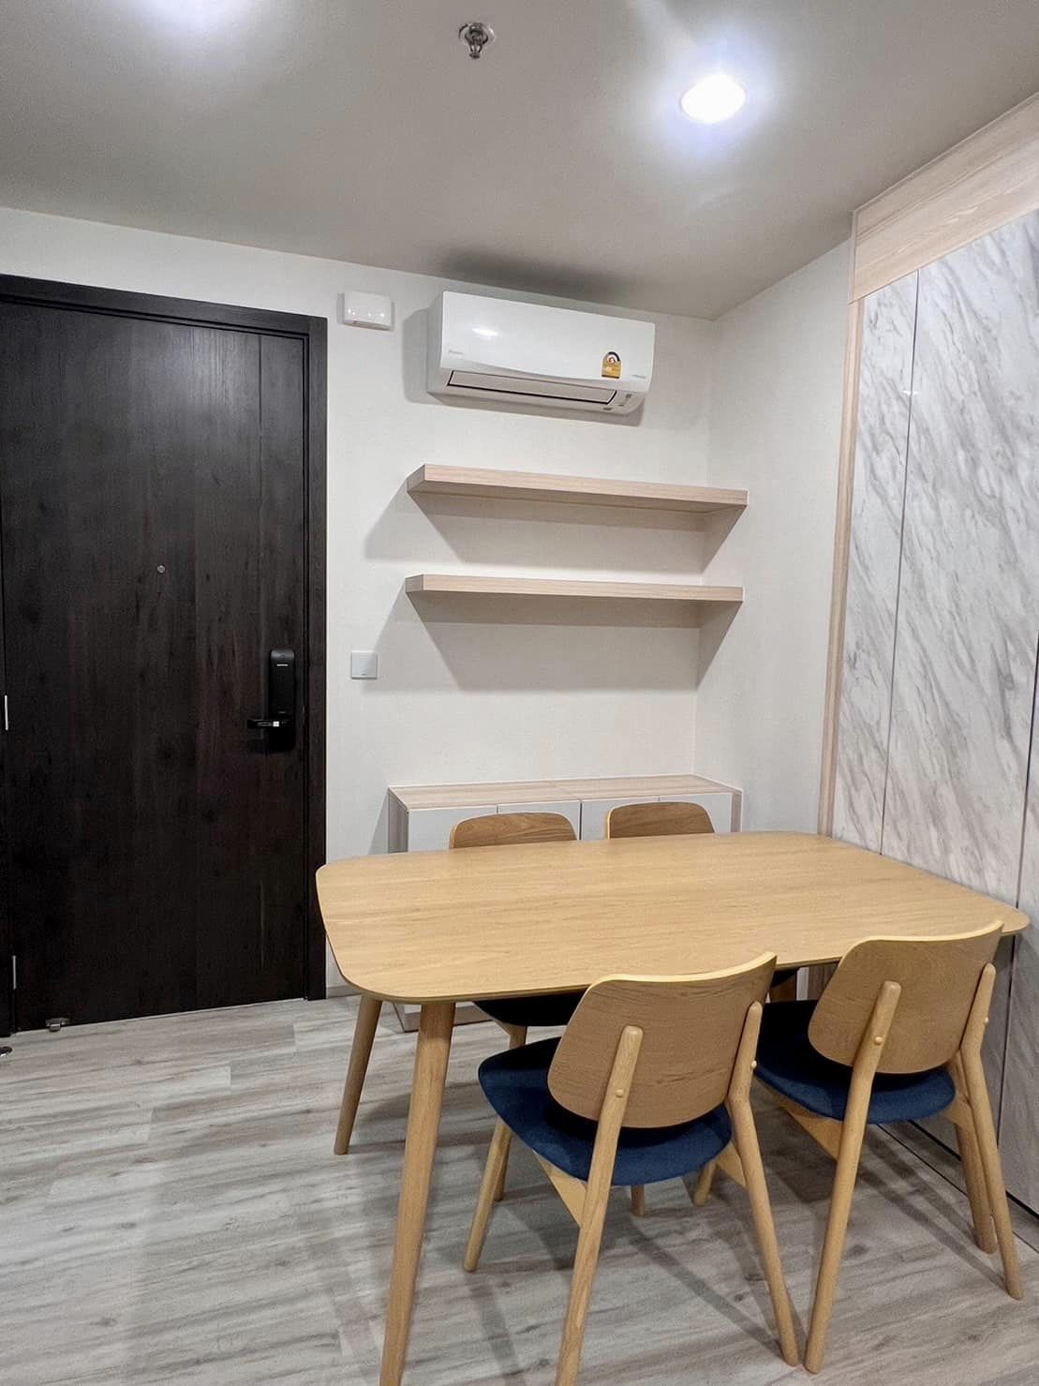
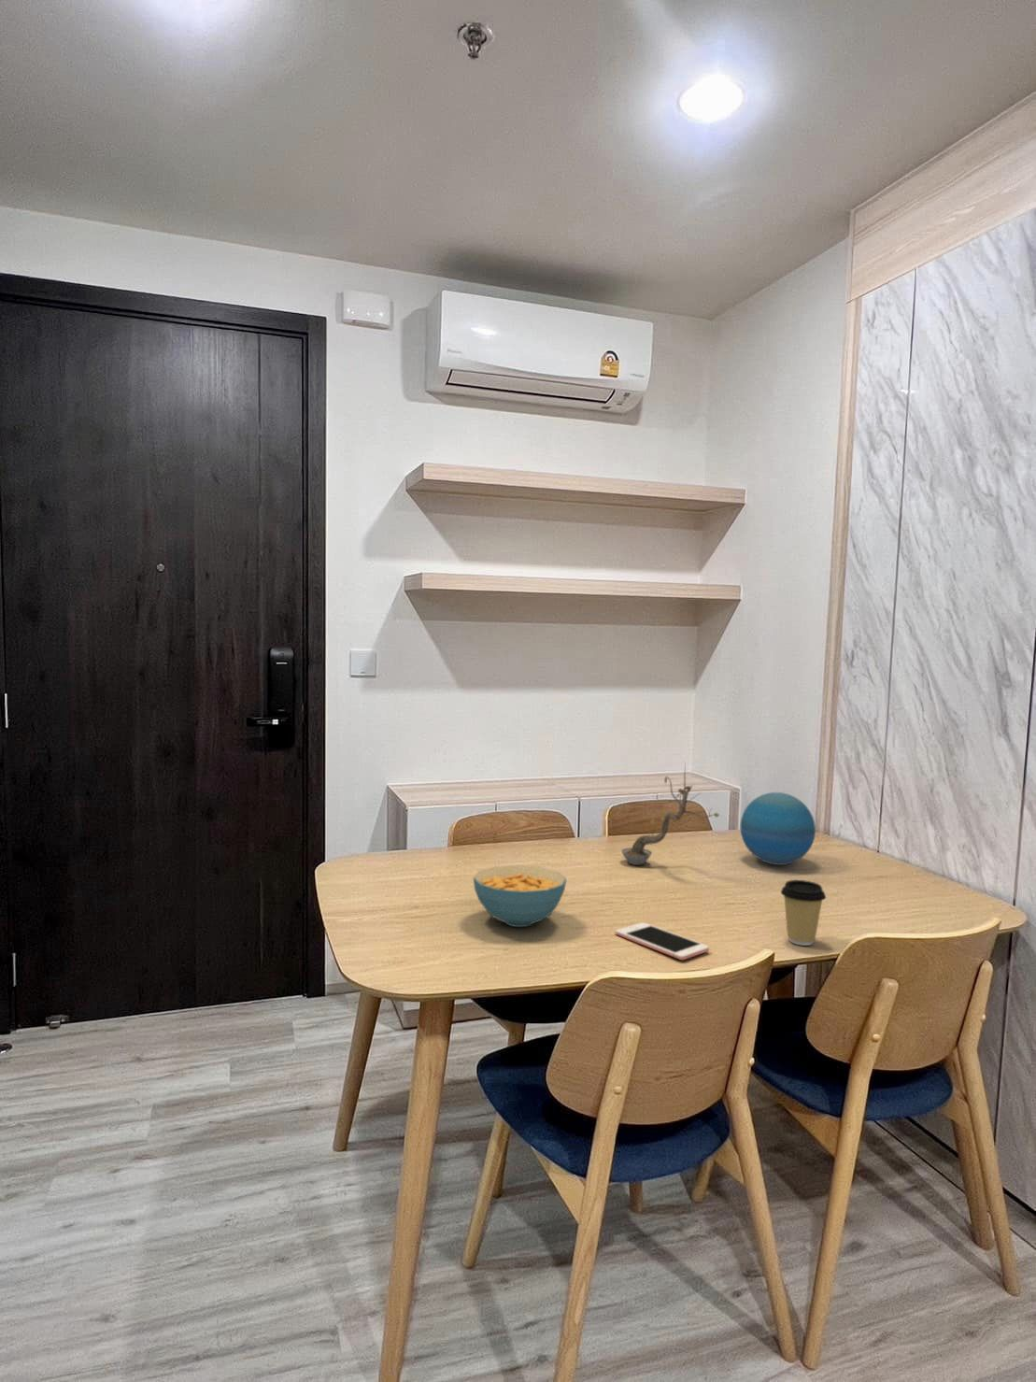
+ cell phone (661, 940)
+ plant (663, 816)
+ decorative orb (777, 828)
+ cereal bowl (519, 900)
+ coffee cup (802, 913)
